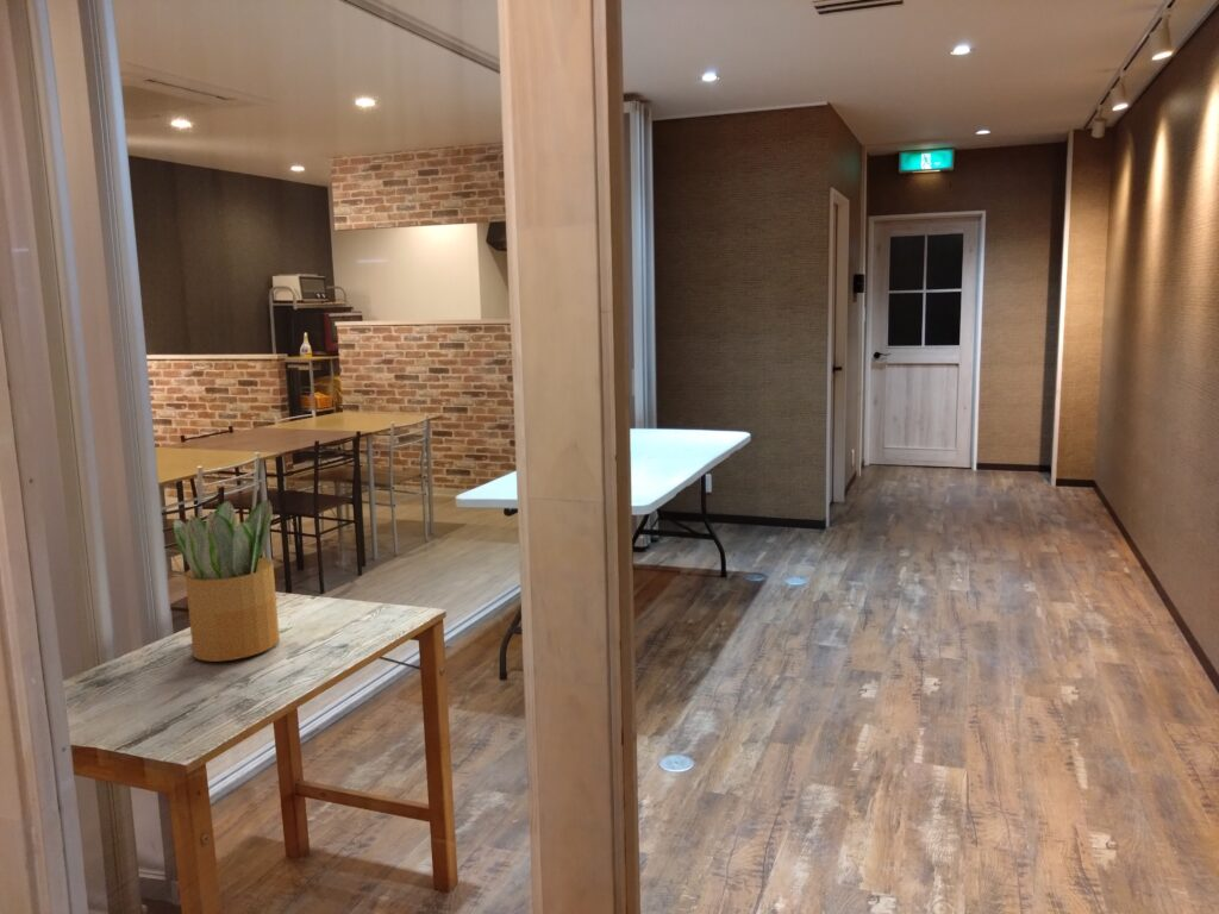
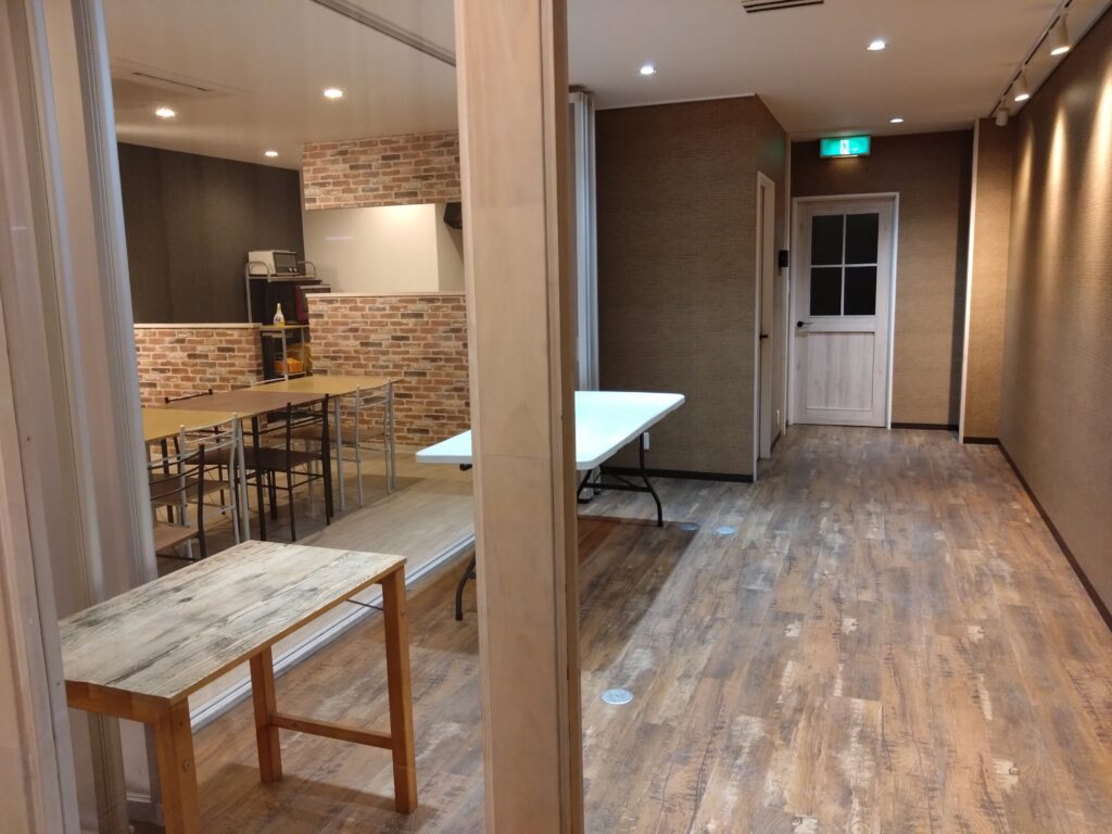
- potted plant (236, 575)
